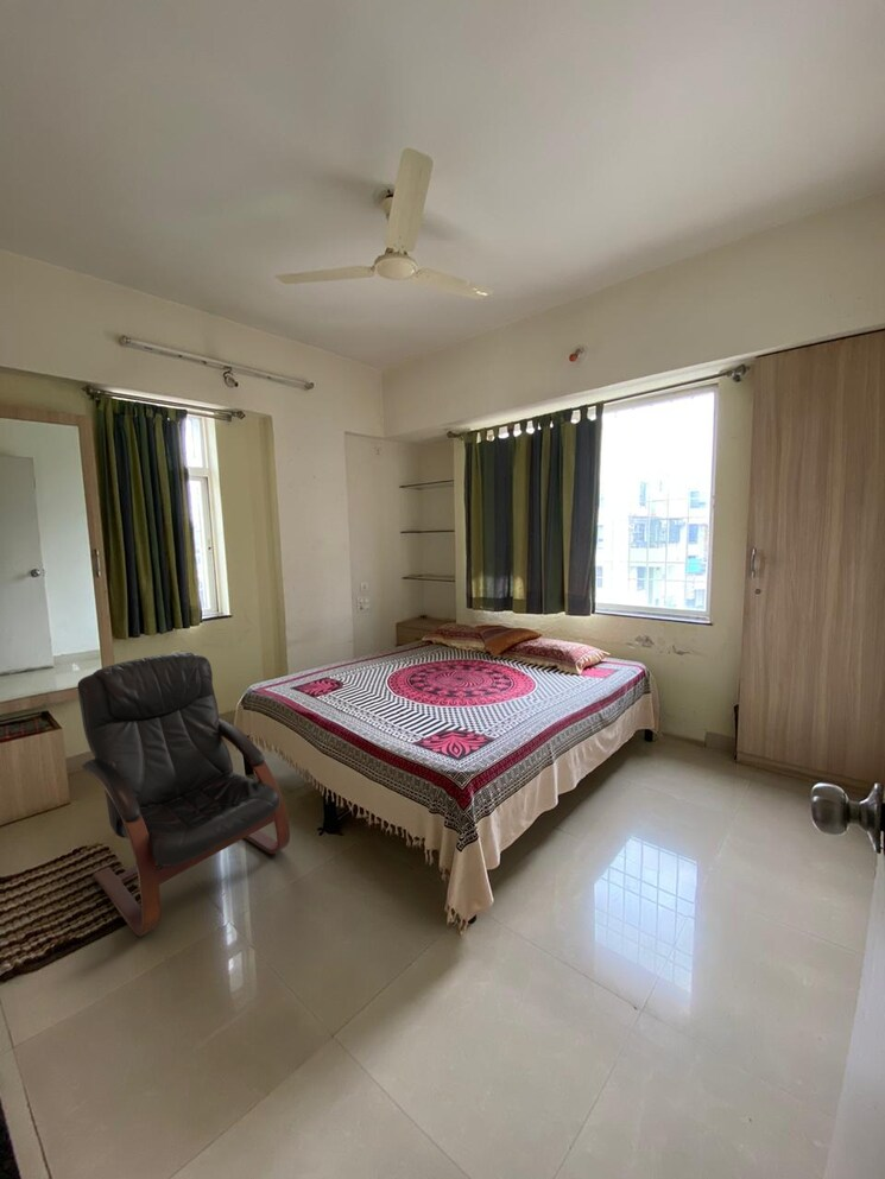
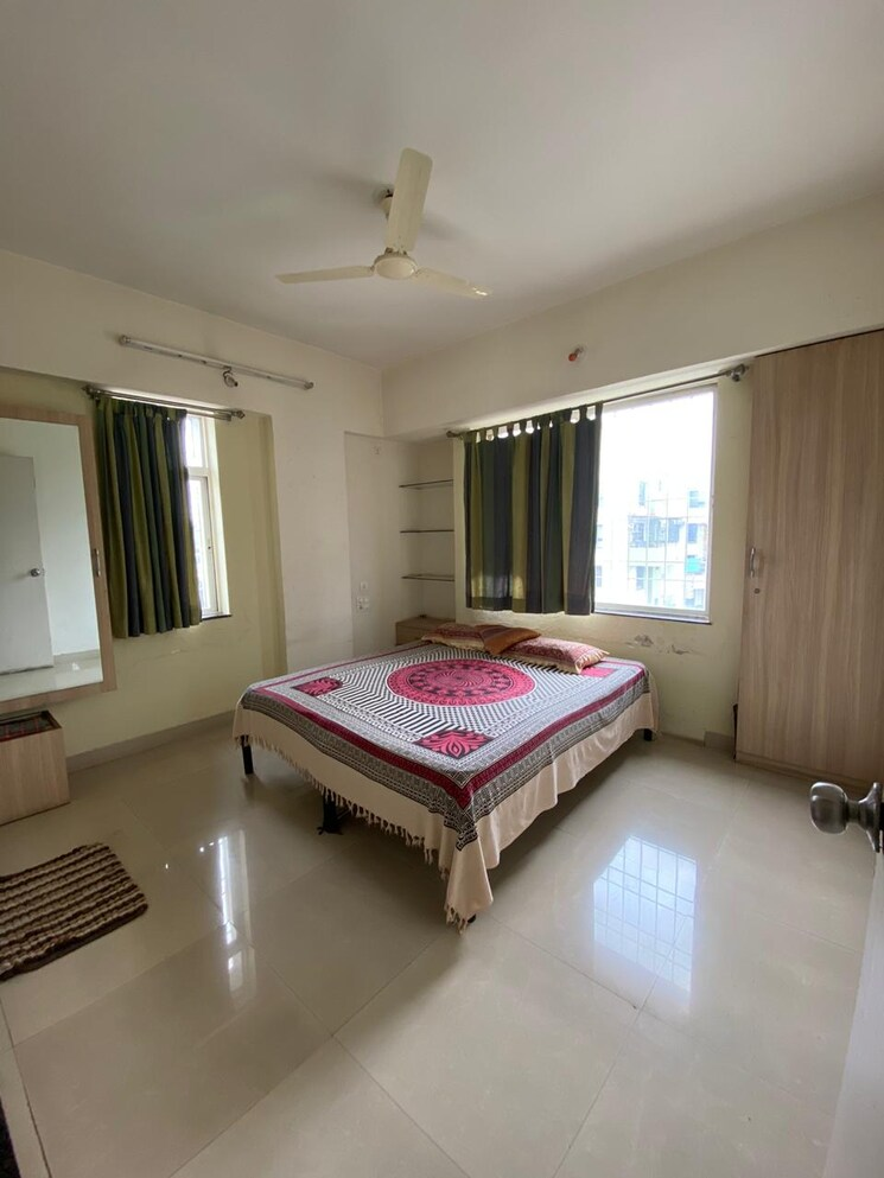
- armchair (187, 769)
